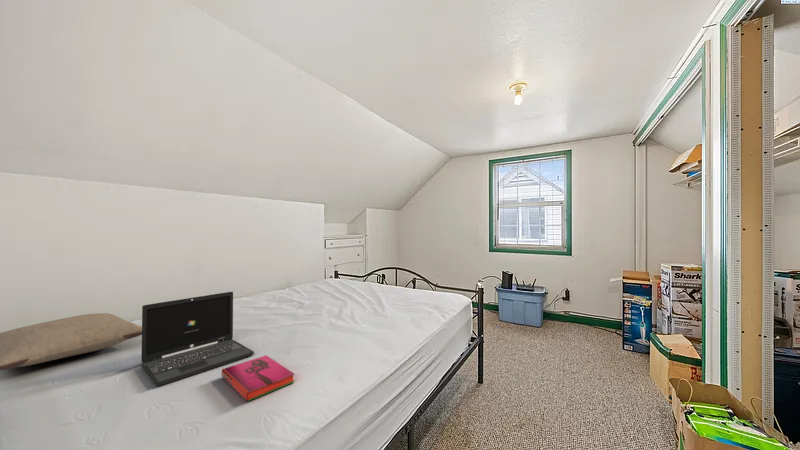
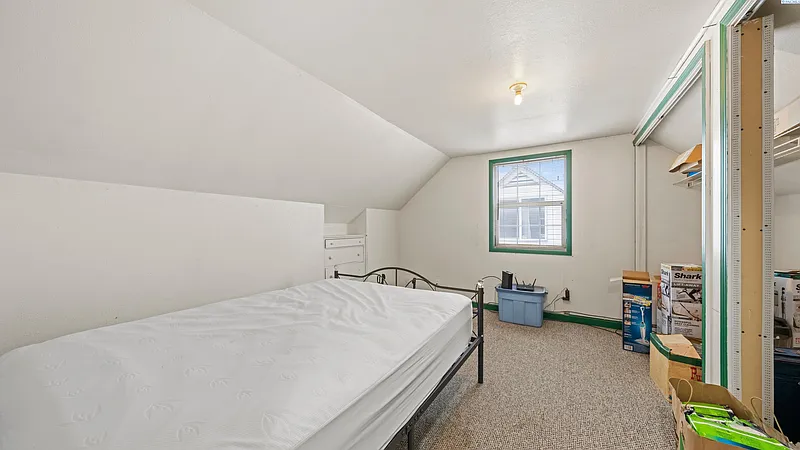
- pillow (65, 337)
- laptop (200, 331)
- hardback book (257, 375)
